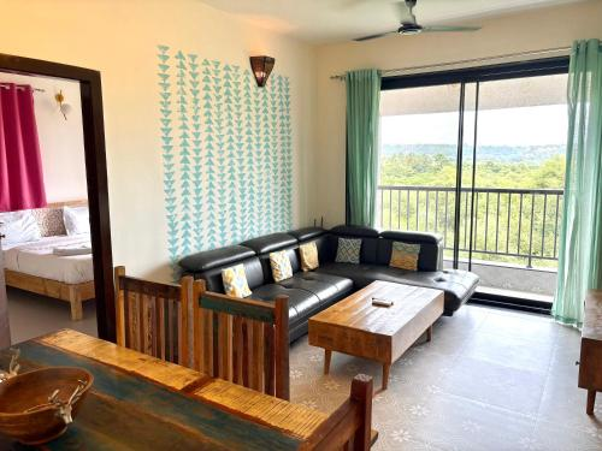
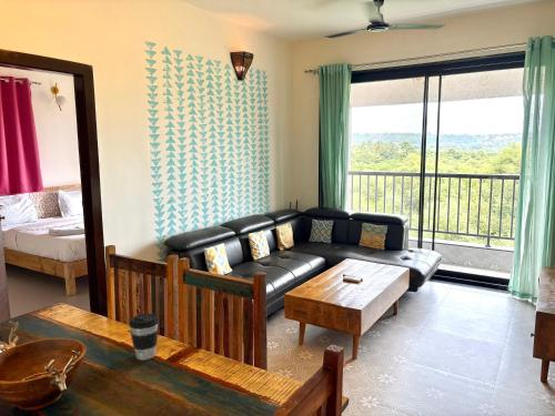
+ coffee cup (144, 336)
